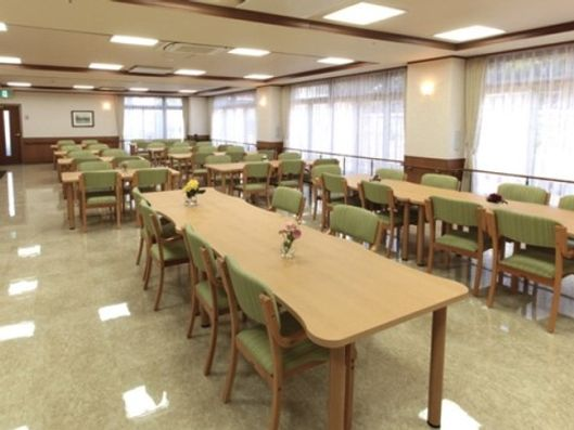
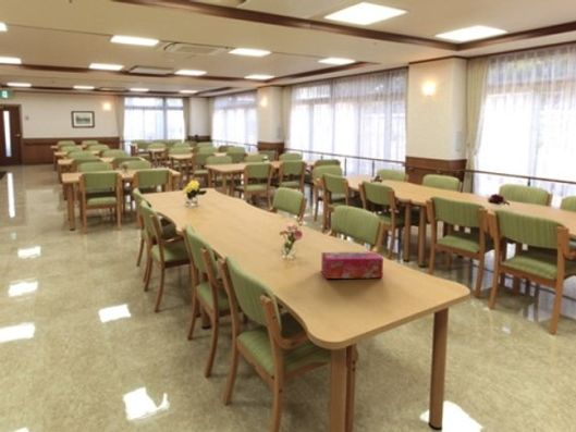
+ tissue box (351, 264)
